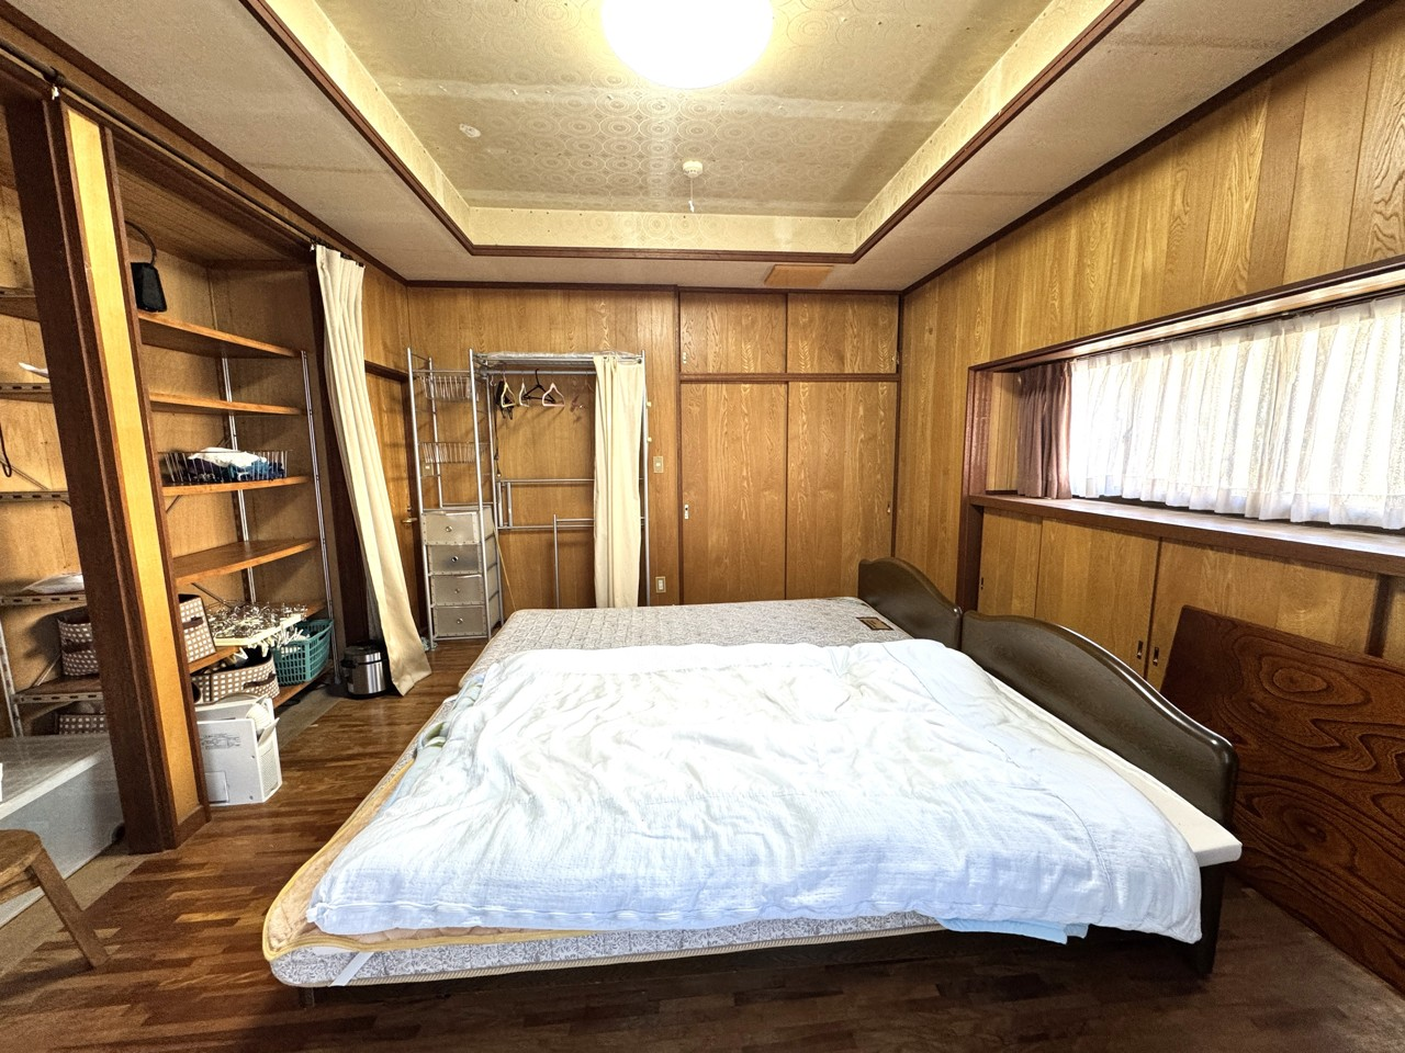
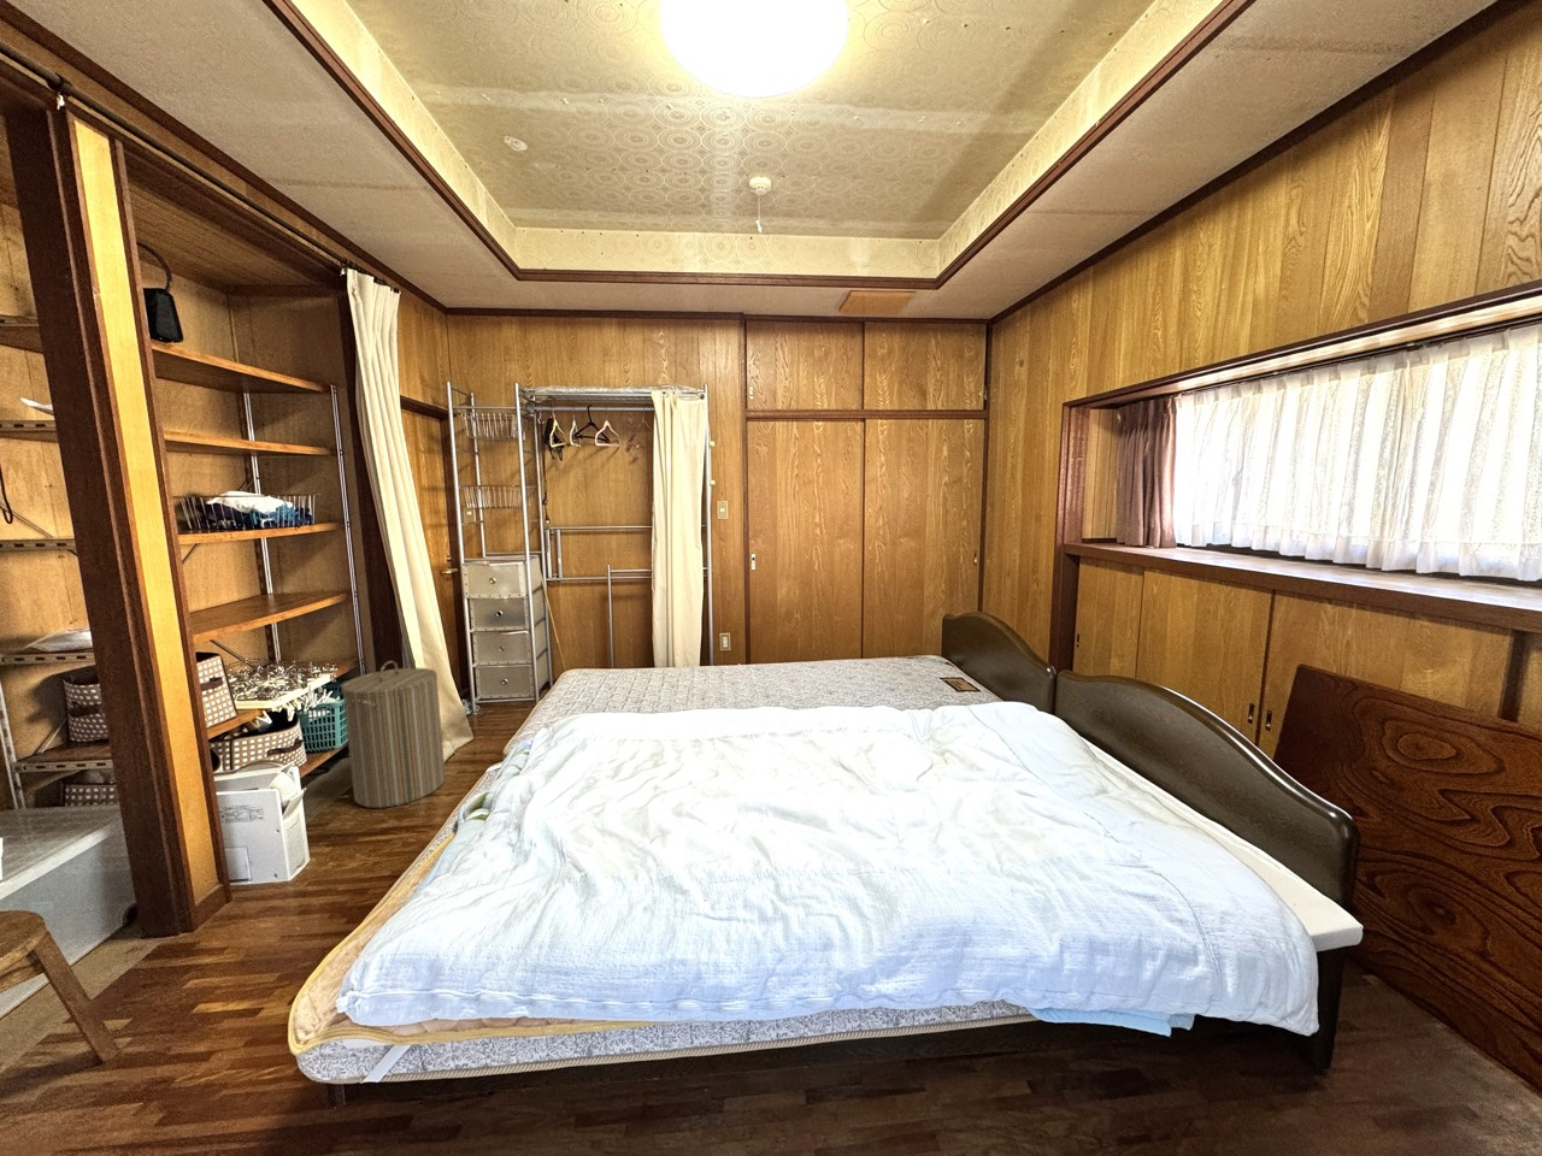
+ laundry hamper (395, 725)
